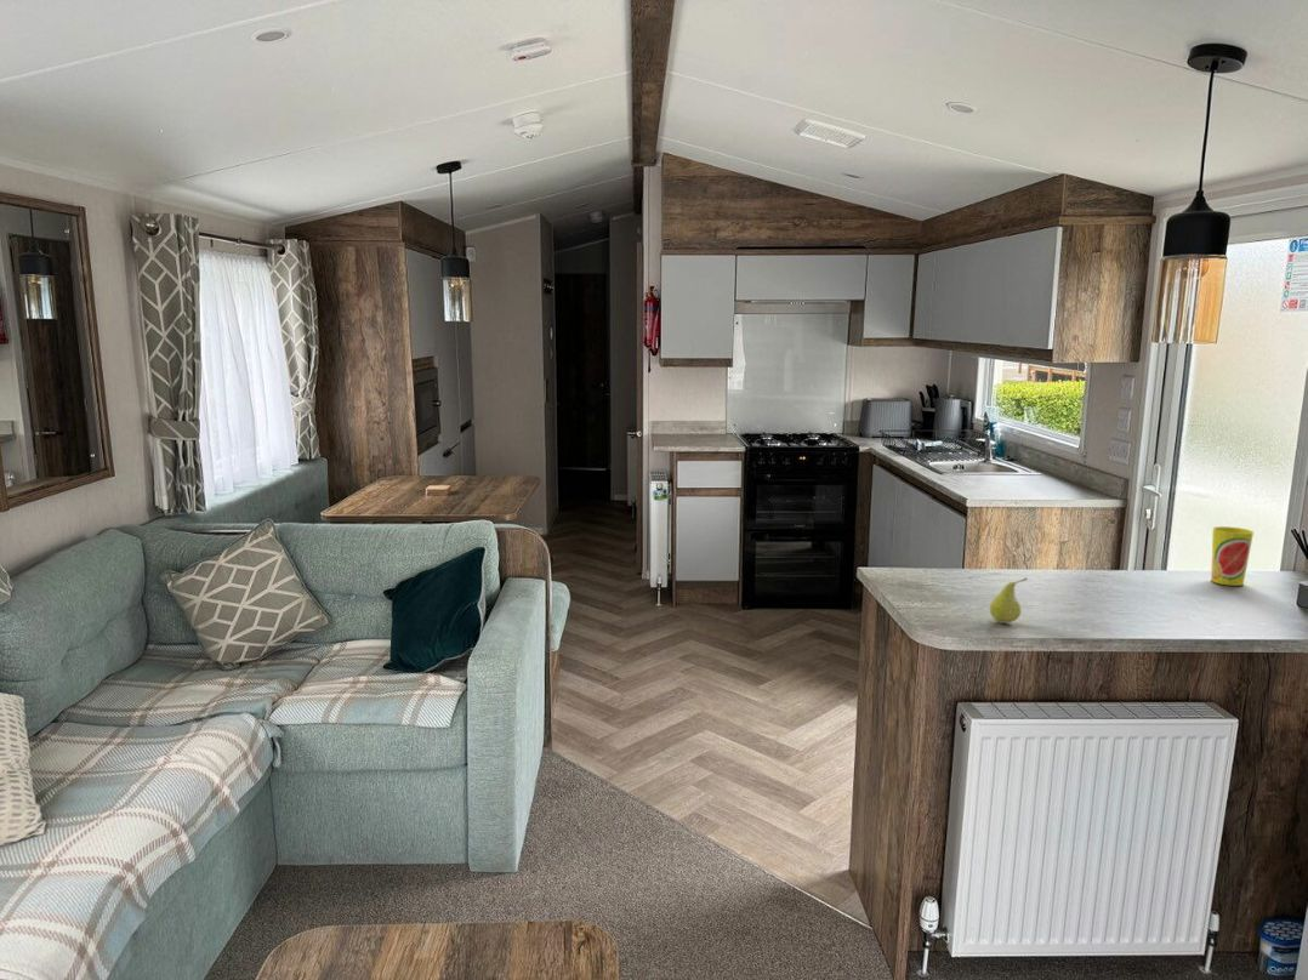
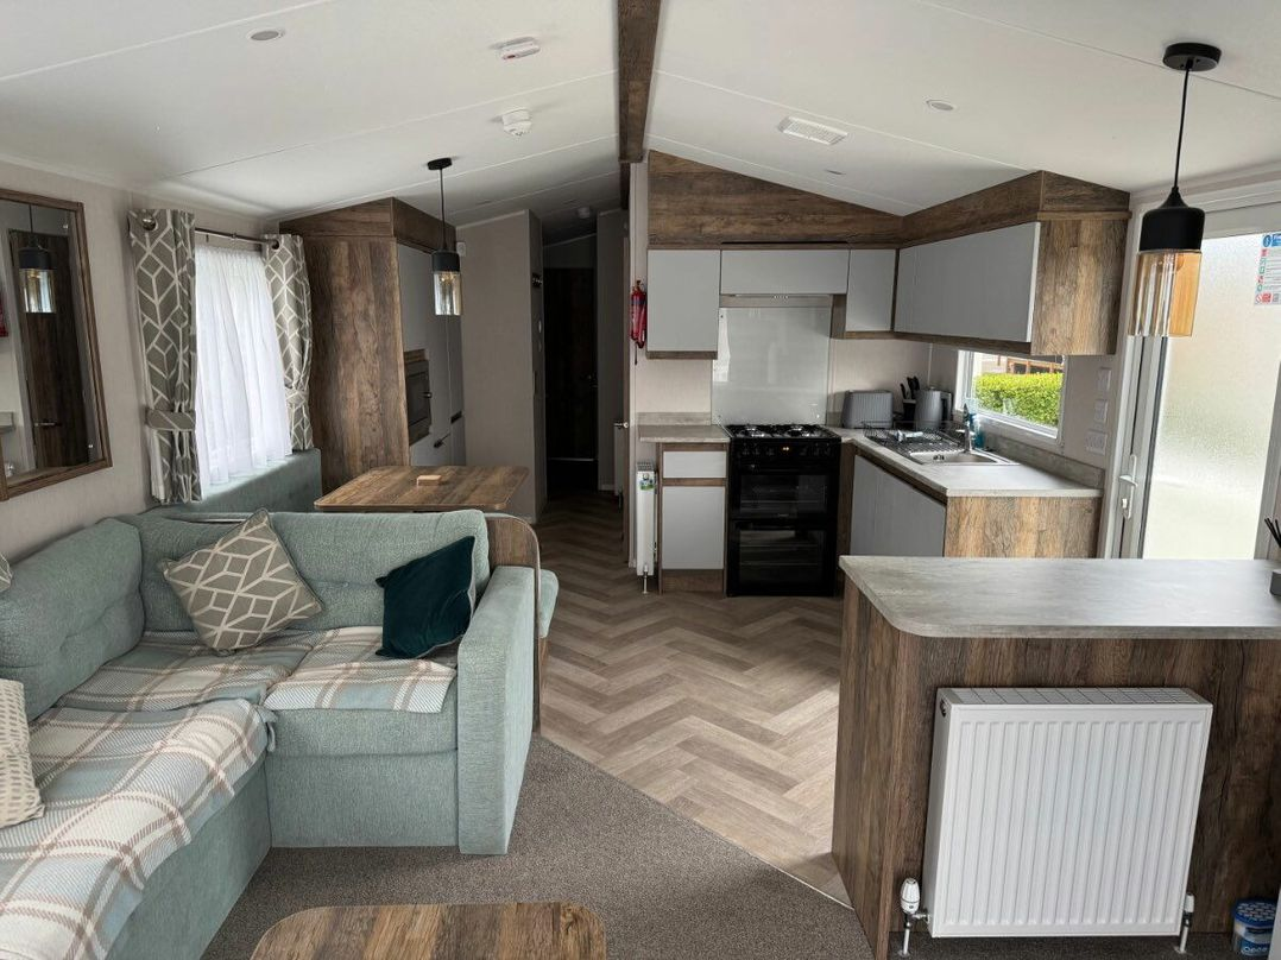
- cup (1229, 555)
- fruit (1007, 598)
